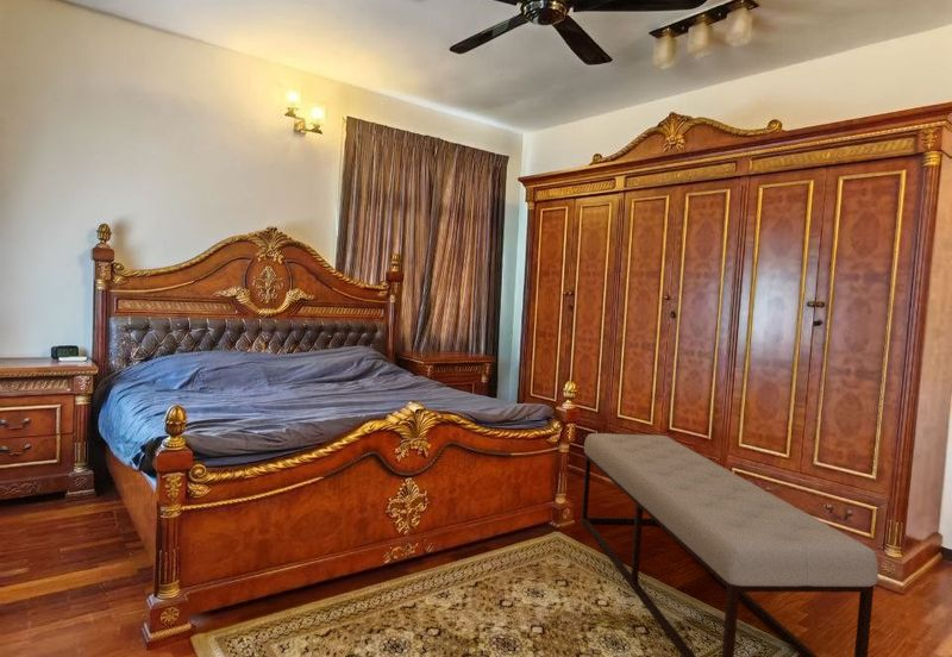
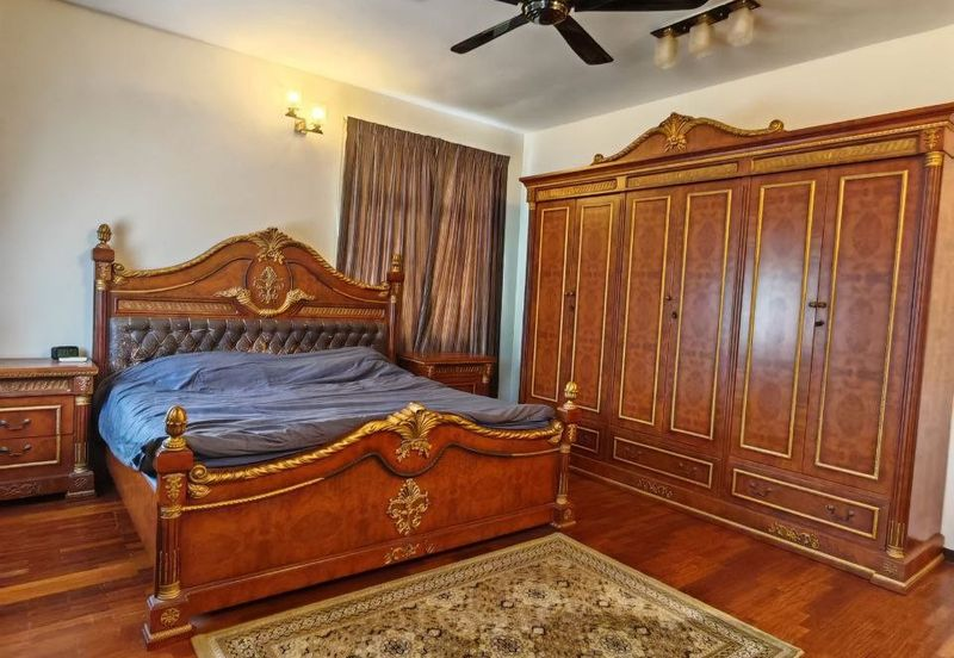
- bench (687, 530)
